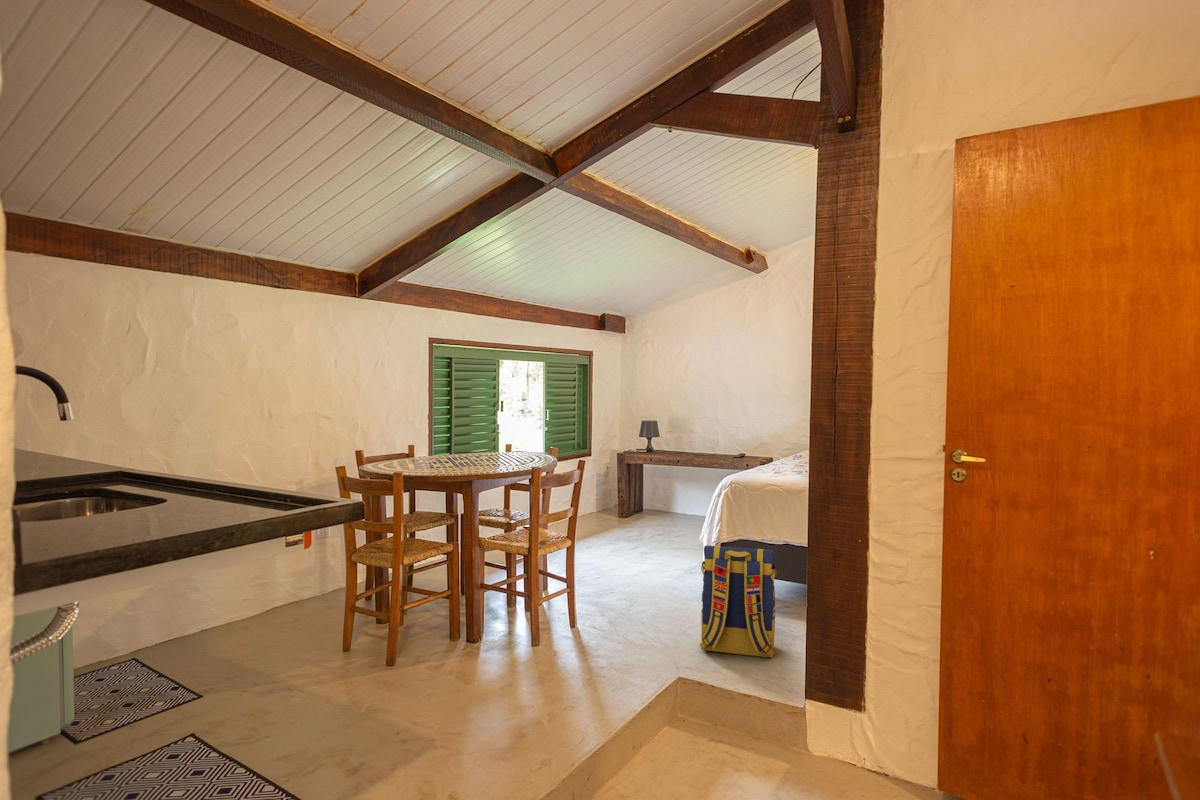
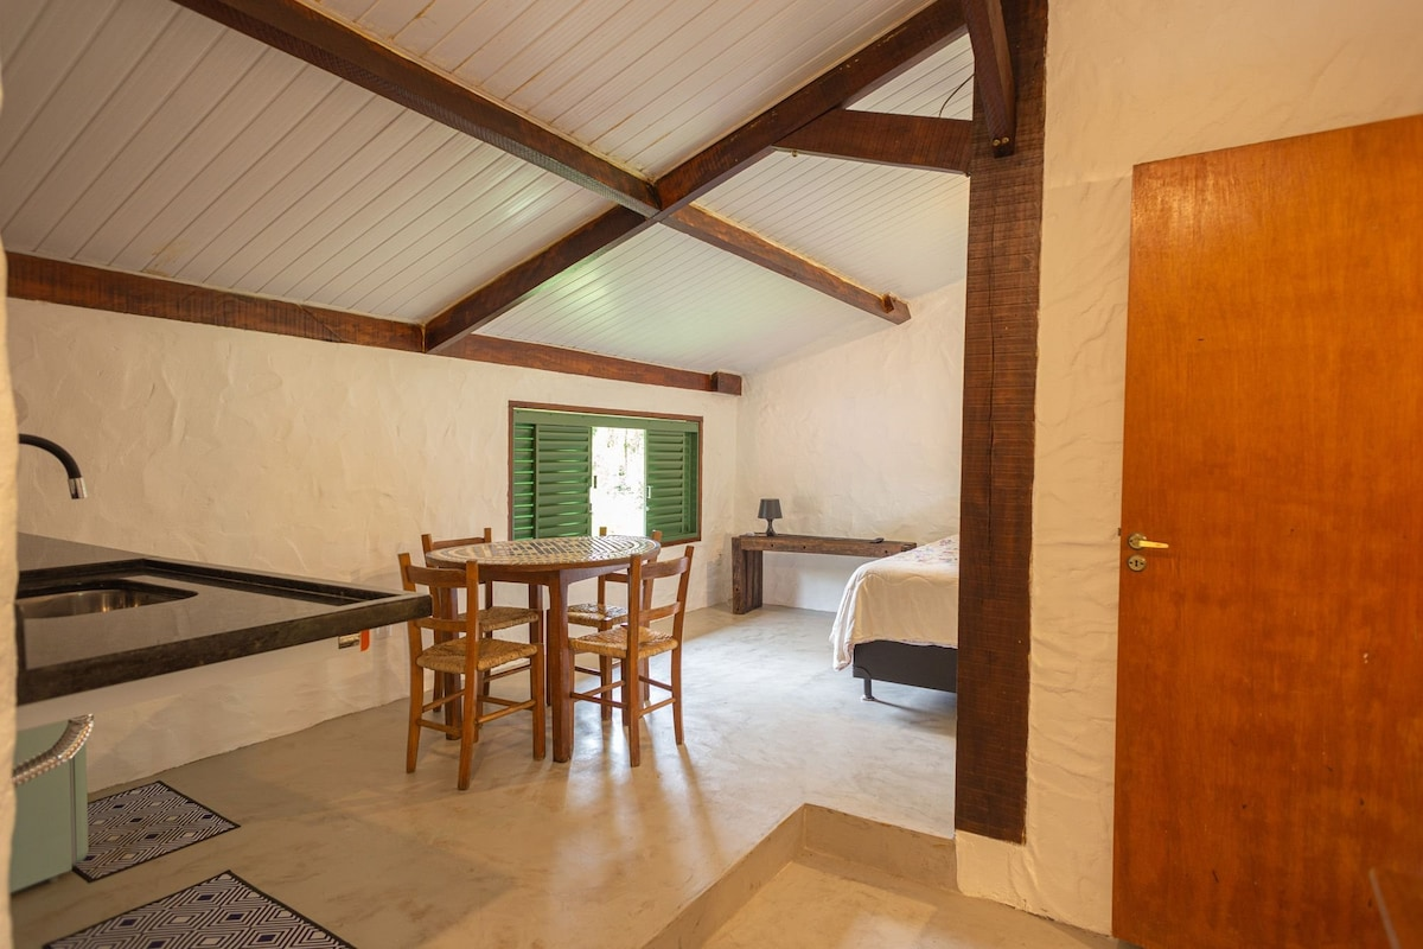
- backpack (738, 599)
